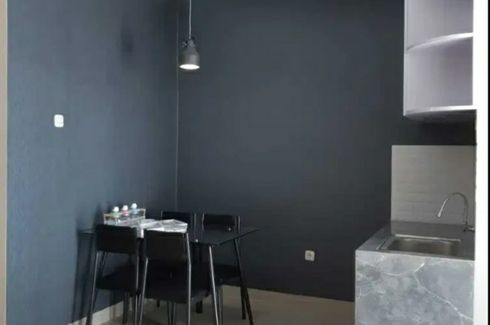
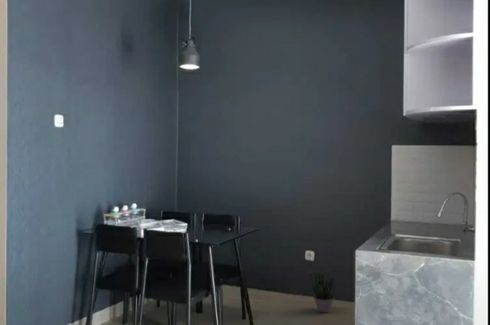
+ potted plant (322, 290)
